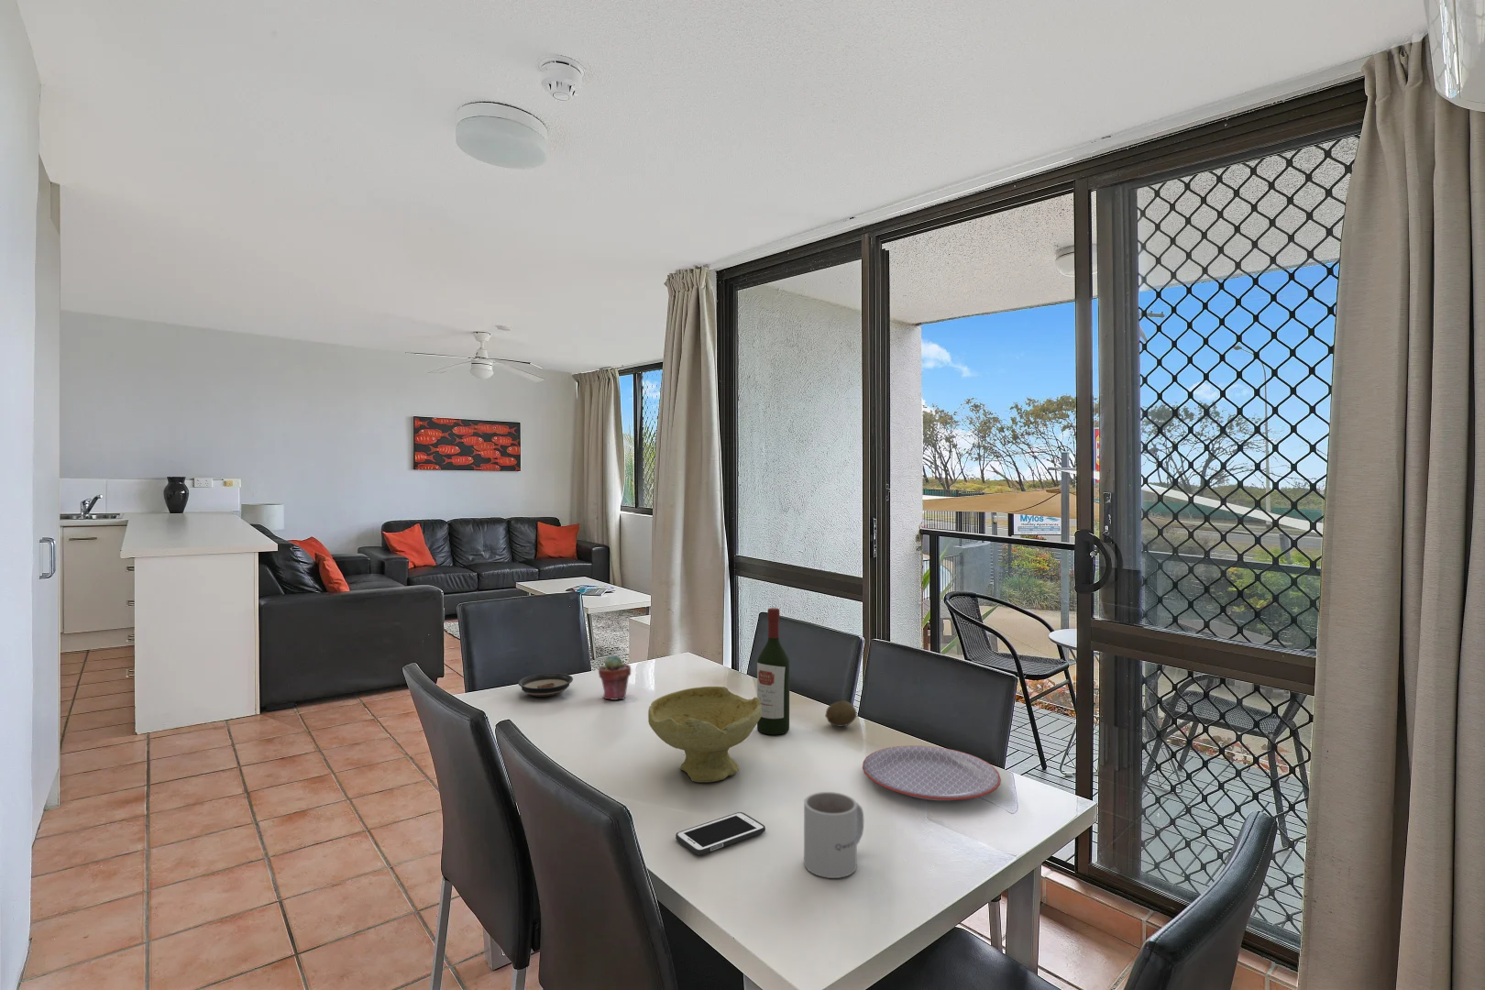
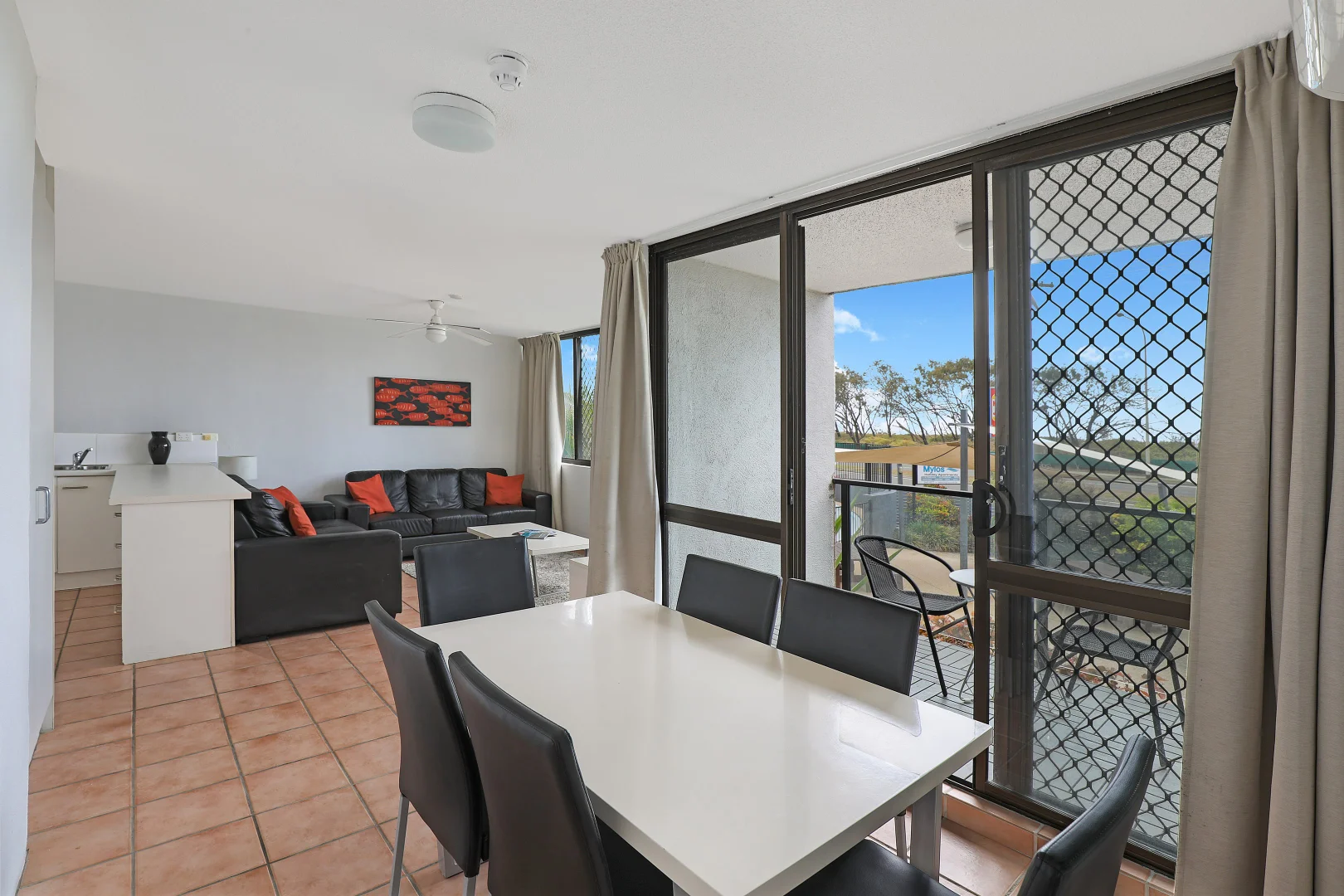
- mug (839, 831)
- potted succulent (614, 675)
- fruit (841, 713)
- plate (929, 775)
- bowl (704, 735)
- cell phone (720, 832)
- saucer (546, 686)
- wine bottle (772, 670)
